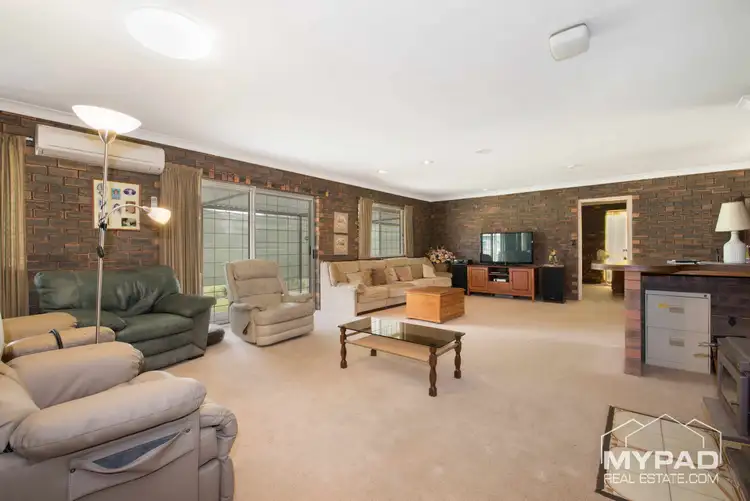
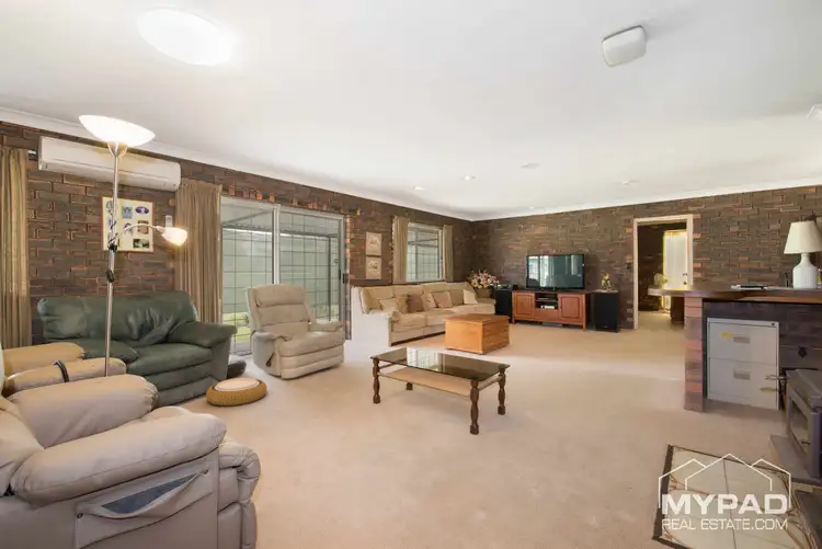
+ woven basket (237, 390)
